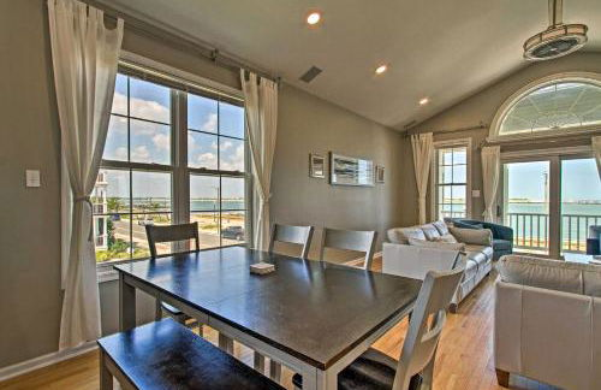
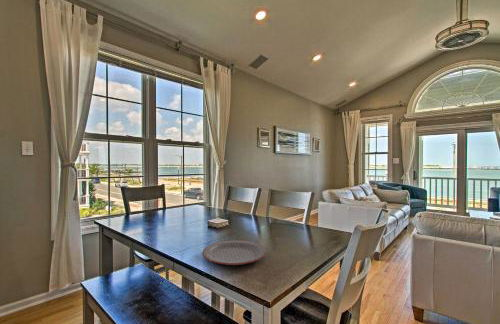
+ plate (234, 253)
